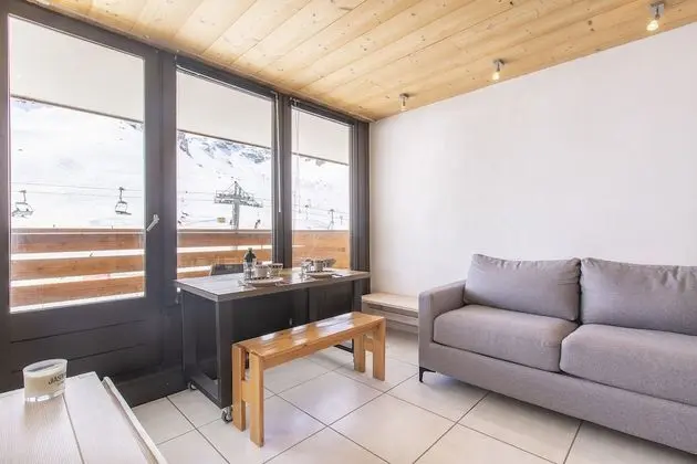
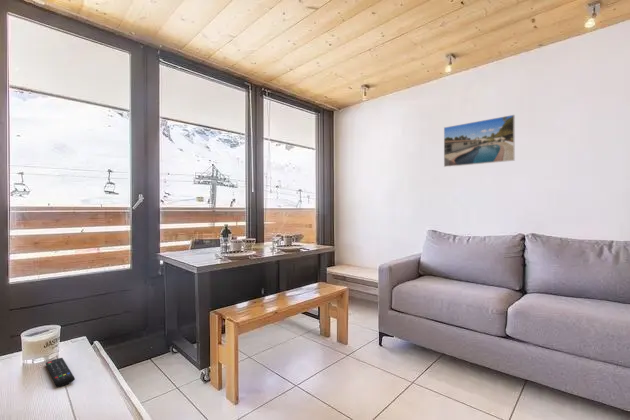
+ remote control (59, 371)
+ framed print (476, 142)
